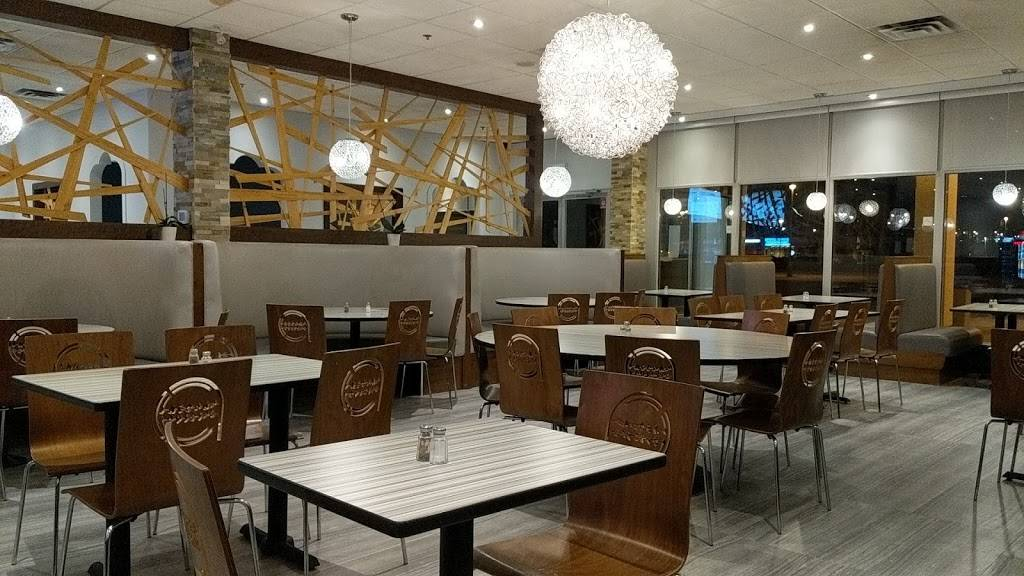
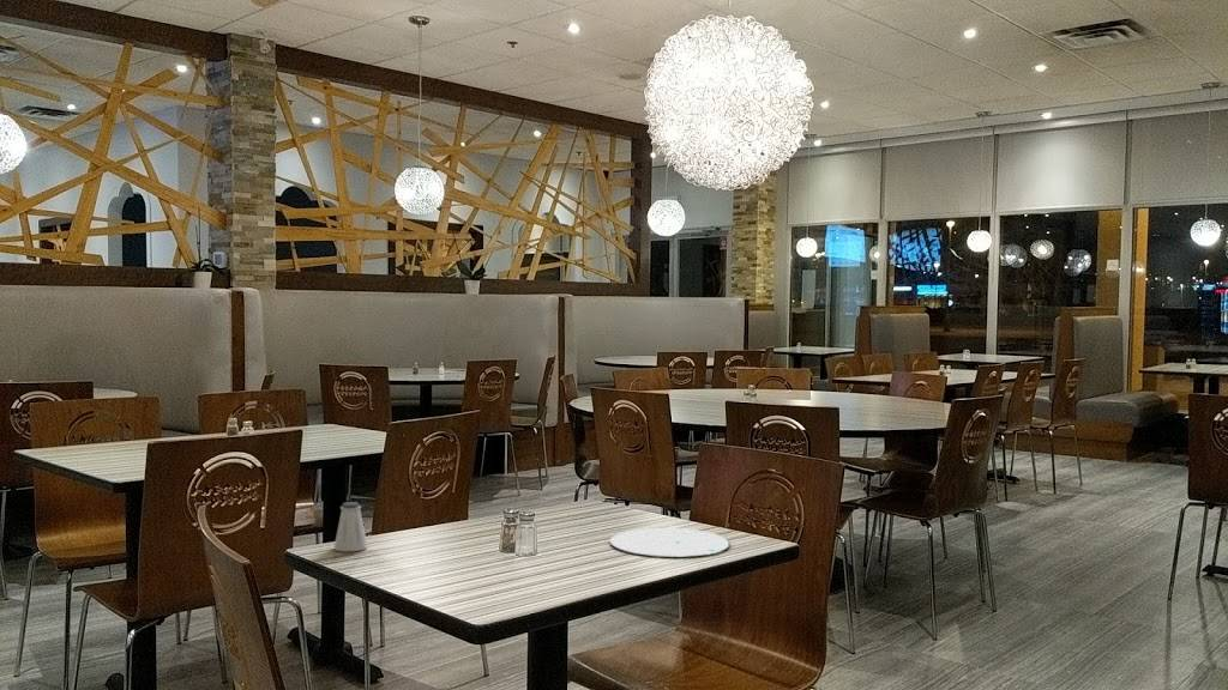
+ saltshaker (350, 525)
+ plate (669, 535)
